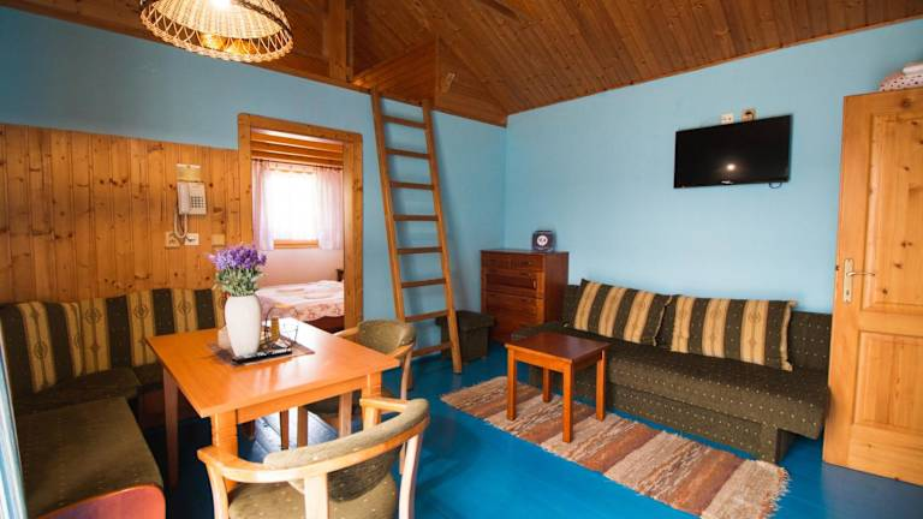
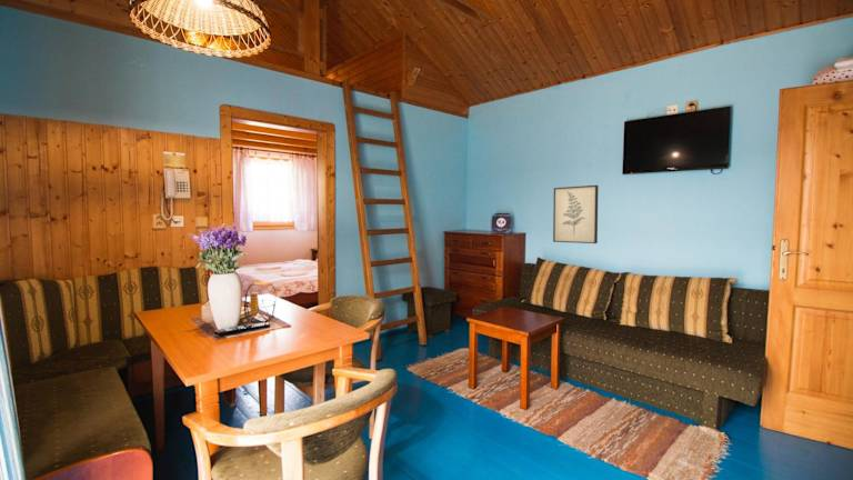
+ wall art (574, 214)
